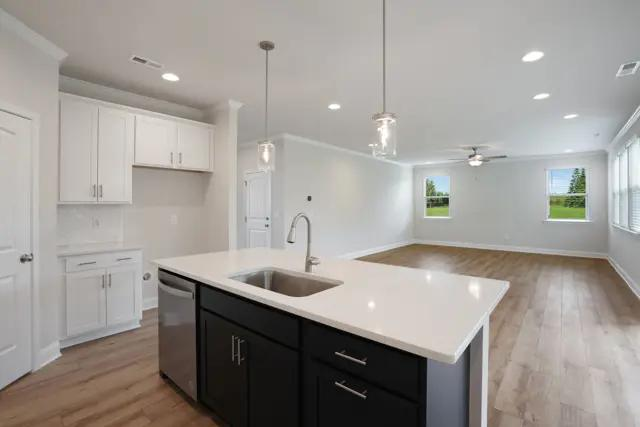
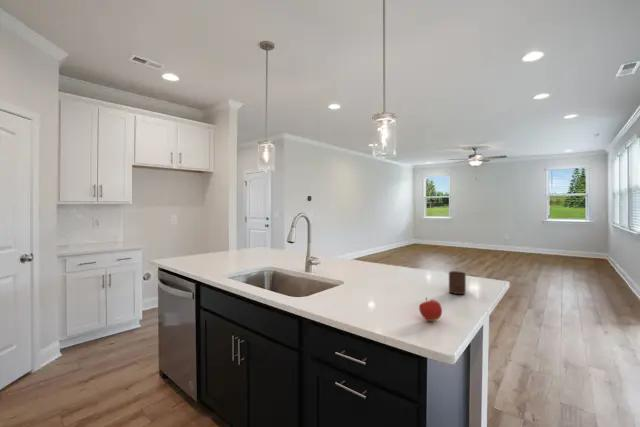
+ fruit (430, 309)
+ cup (456, 282)
